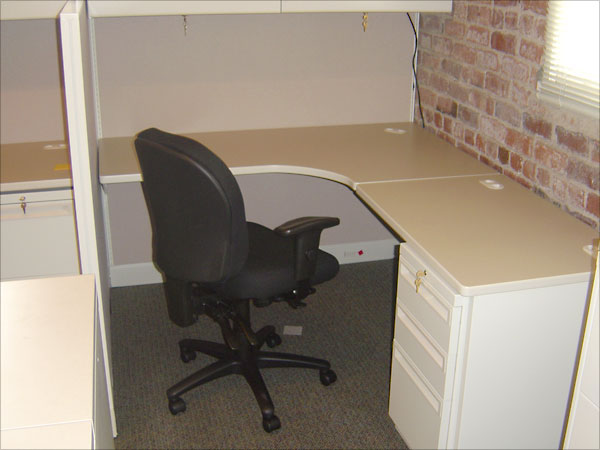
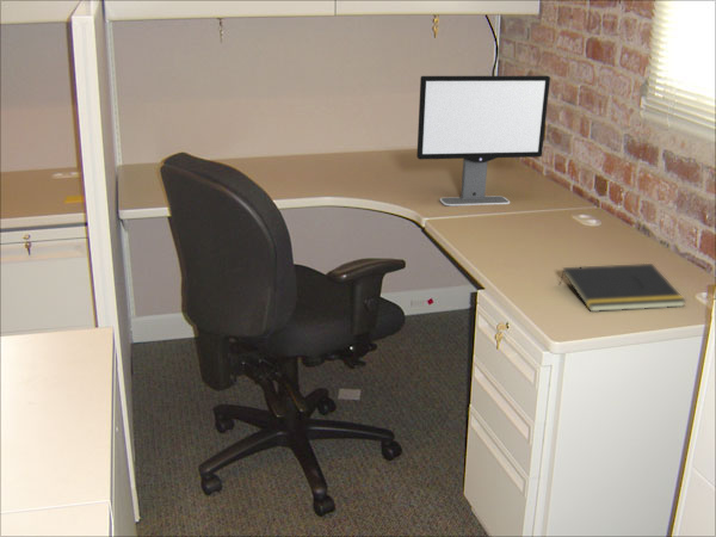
+ computer monitor (480, 140)
+ notepad (622, 286)
